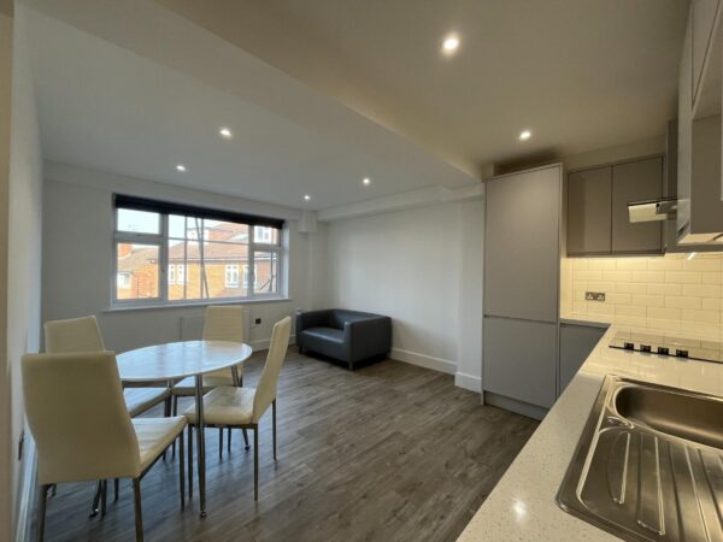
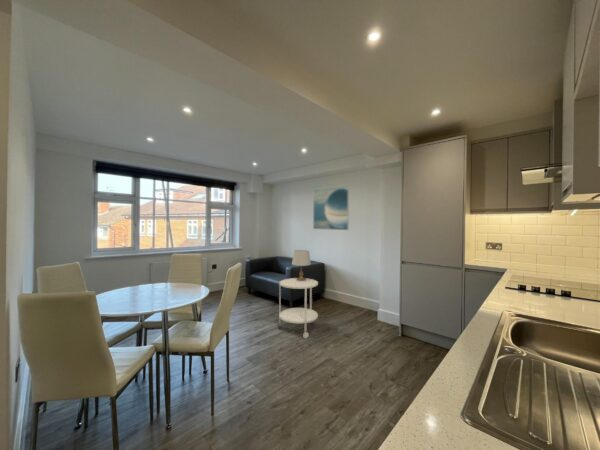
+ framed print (330, 208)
+ side table (299, 308)
+ table lamp (301, 265)
